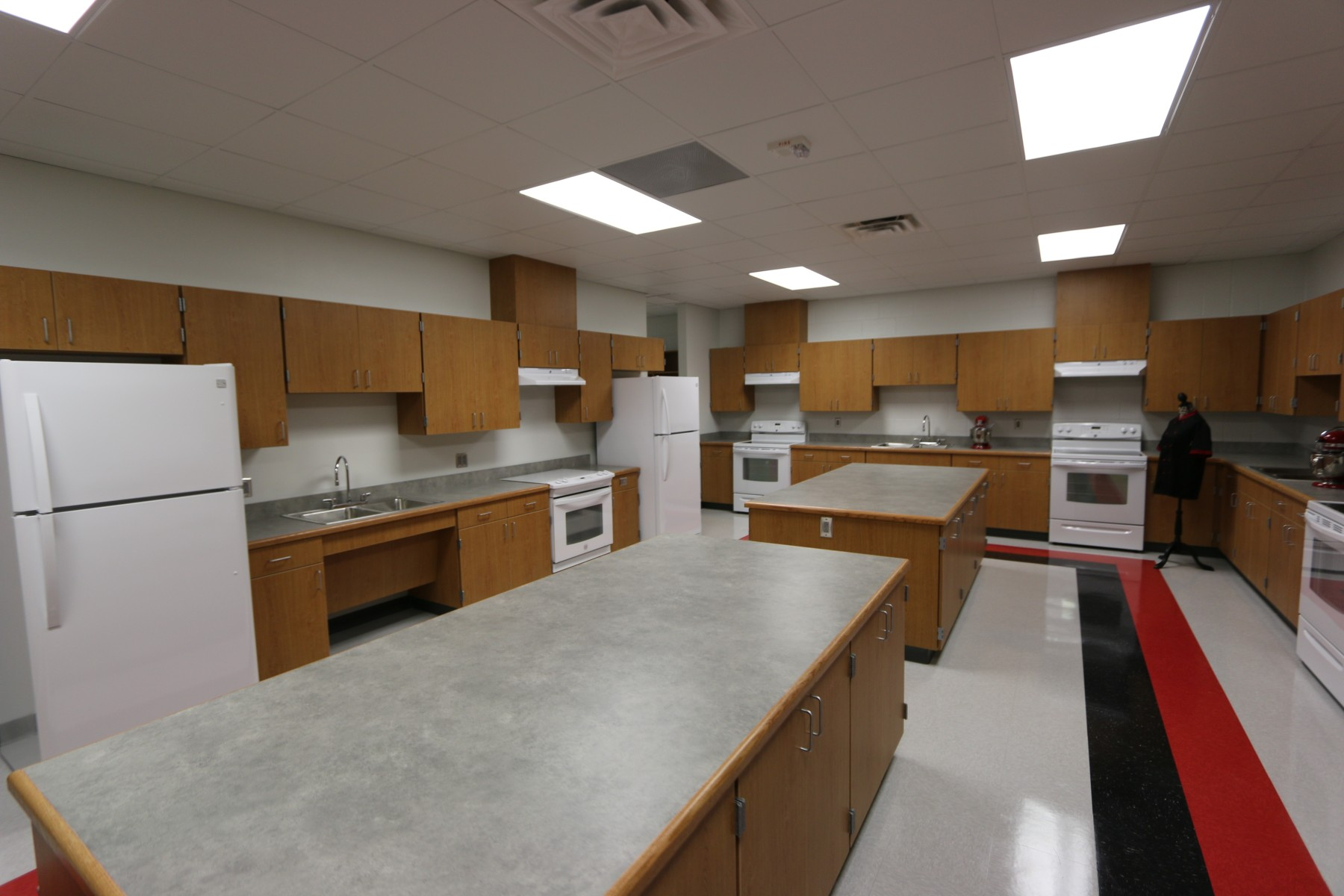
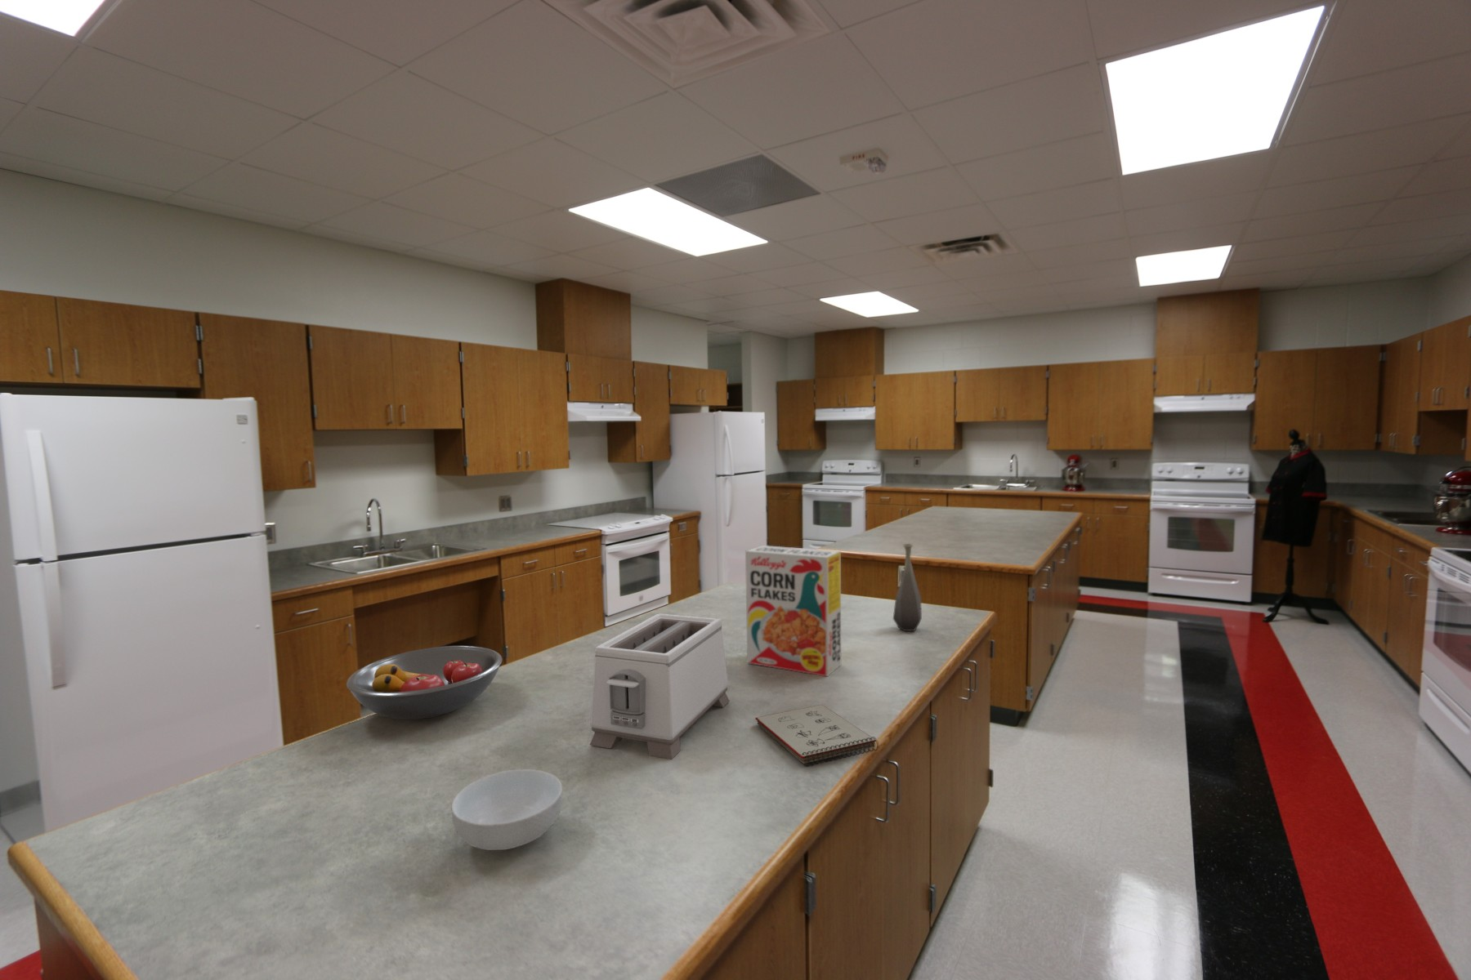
+ bottle (908, 586)
+ toaster (660, 678)
+ cereal bowl (509, 814)
+ fruit bowl (428, 681)
+ notepad (814, 731)
+ cereal box (792, 608)
